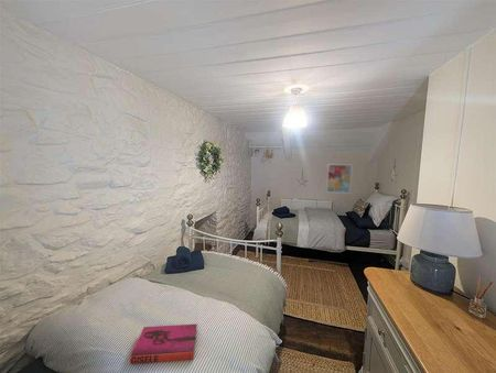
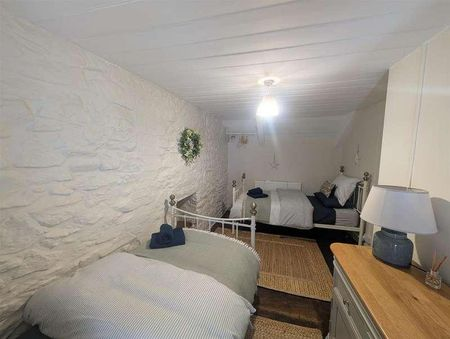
- hardback book (166, 342)
- wall art (338, 178)
